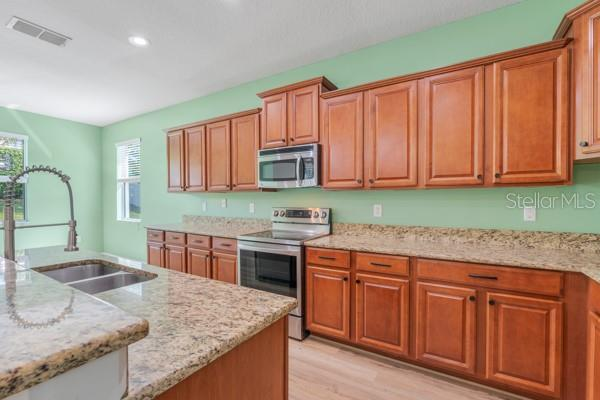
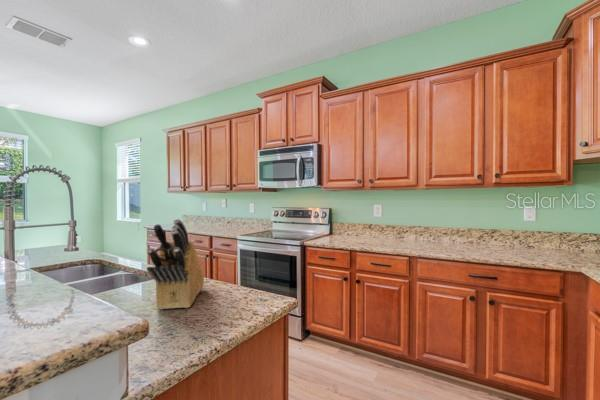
+ knife block (179, 259)
